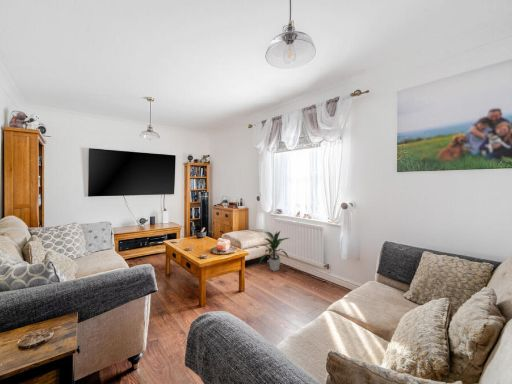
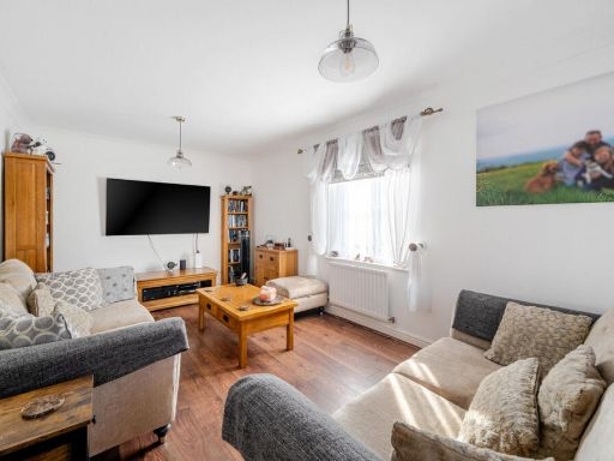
- indoor plant (273, 249)
